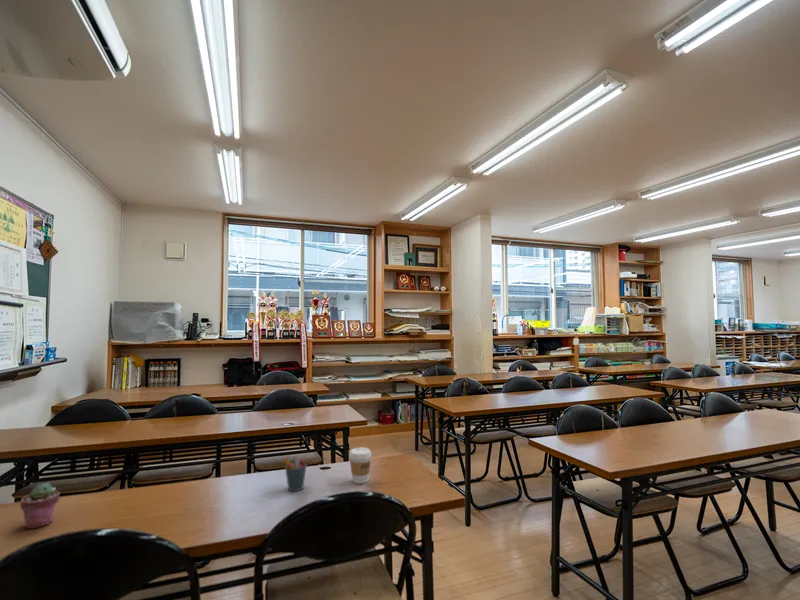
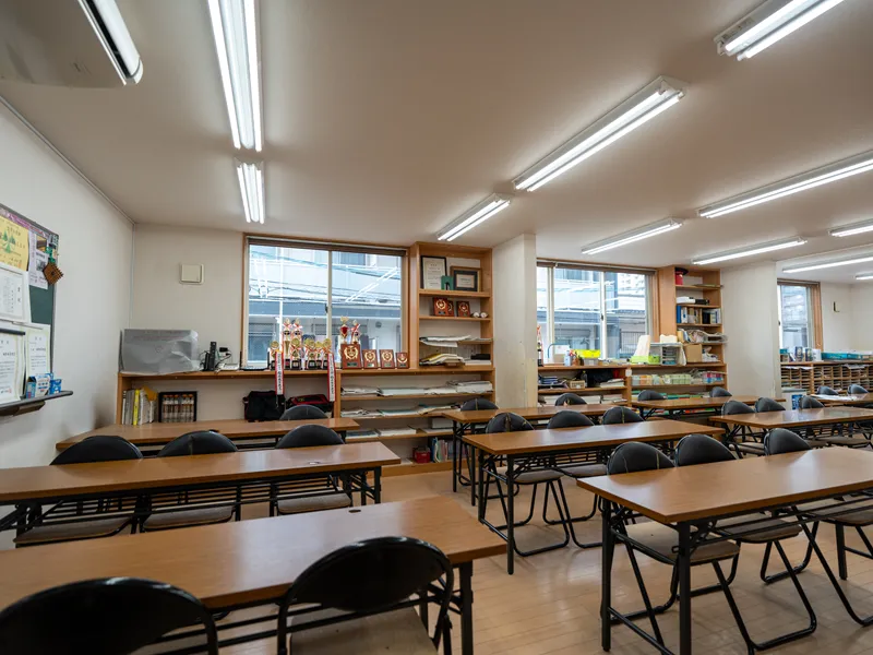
- coffee cup (360, 465)
- pen holder (295, 471)
- potted succulent (40, 503)
